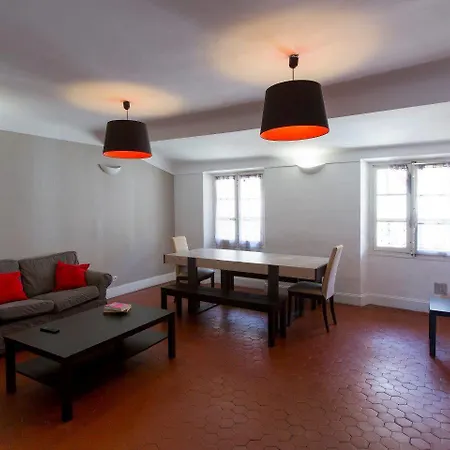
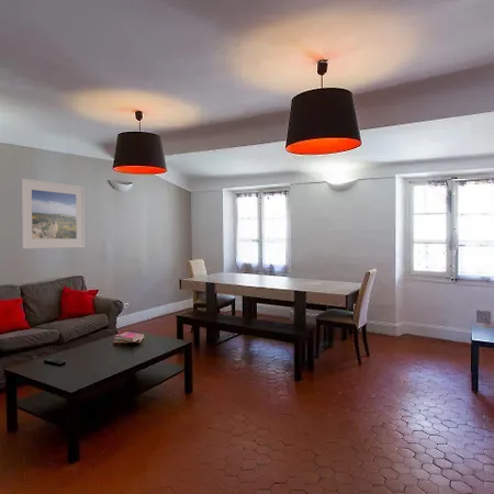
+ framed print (55, 215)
